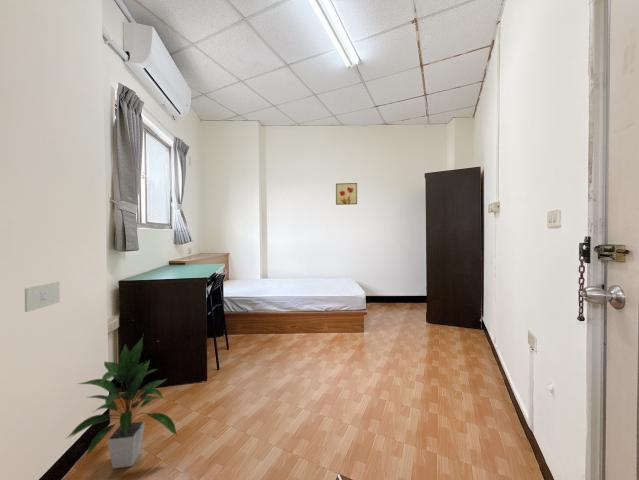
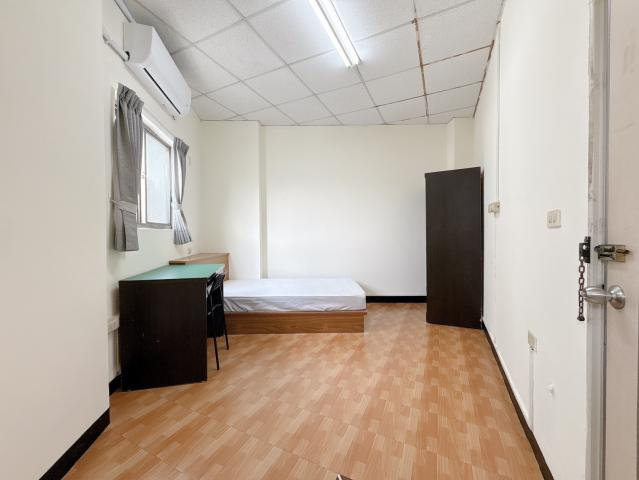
- wall art (346, 194)
- light switch (43, 295)
- indoor plant (129, 404)
